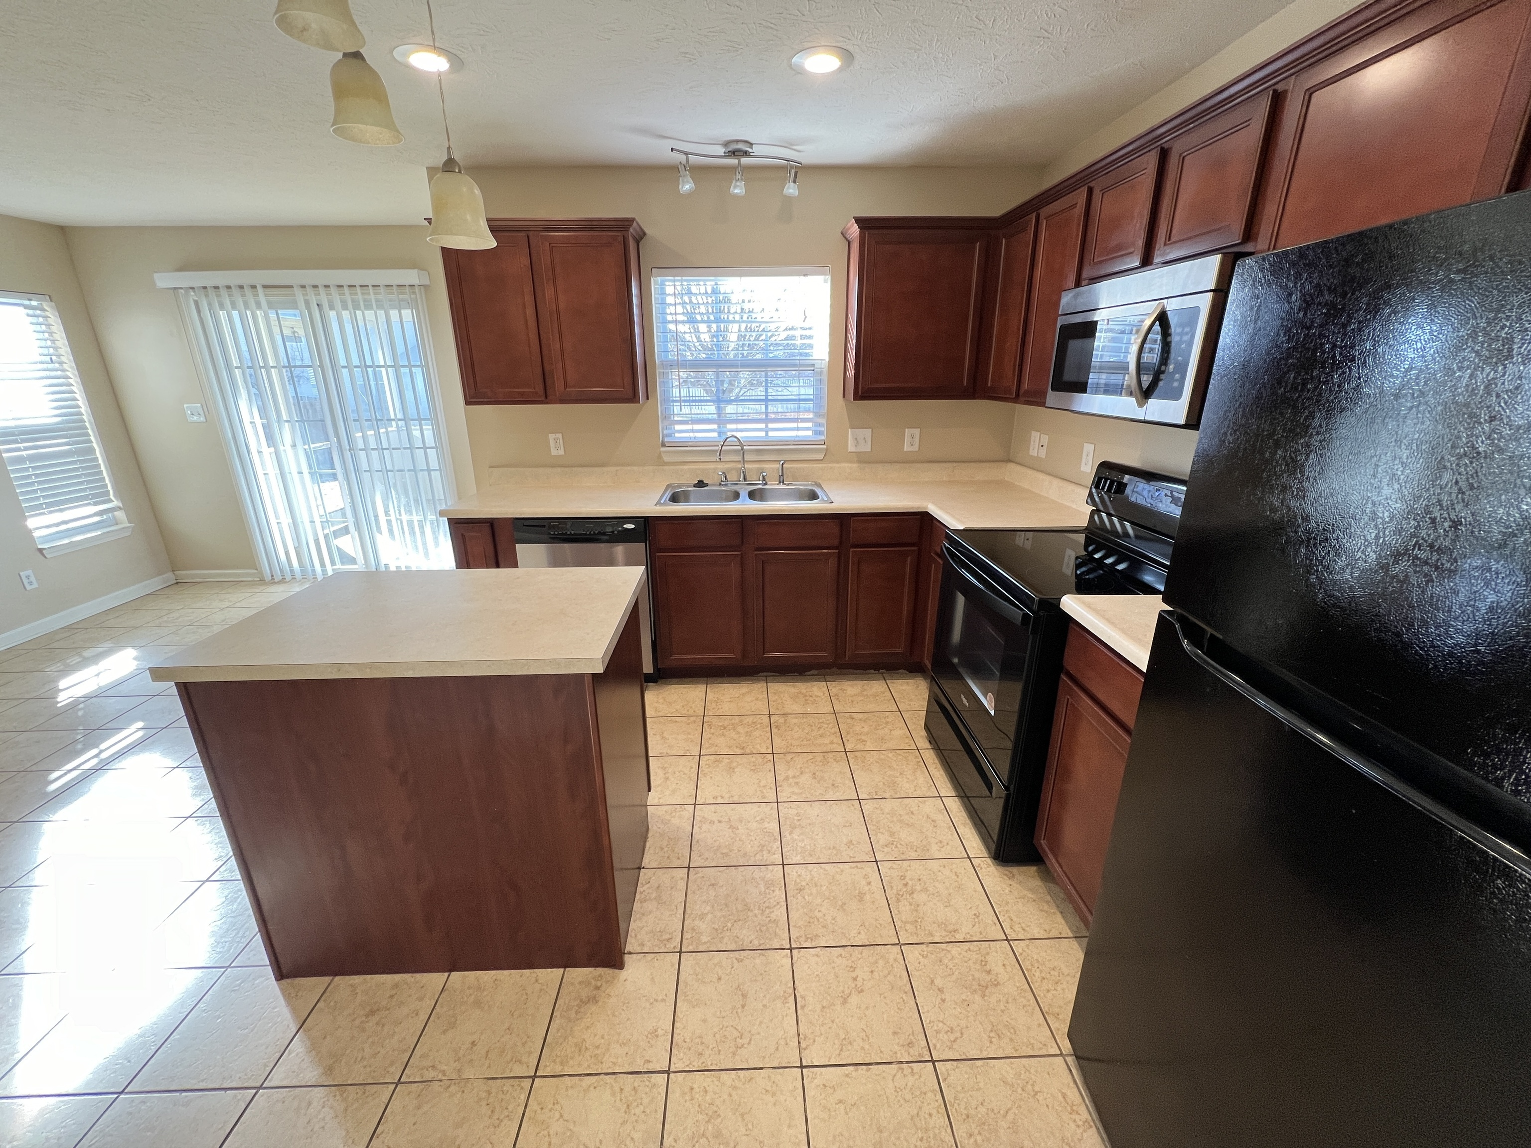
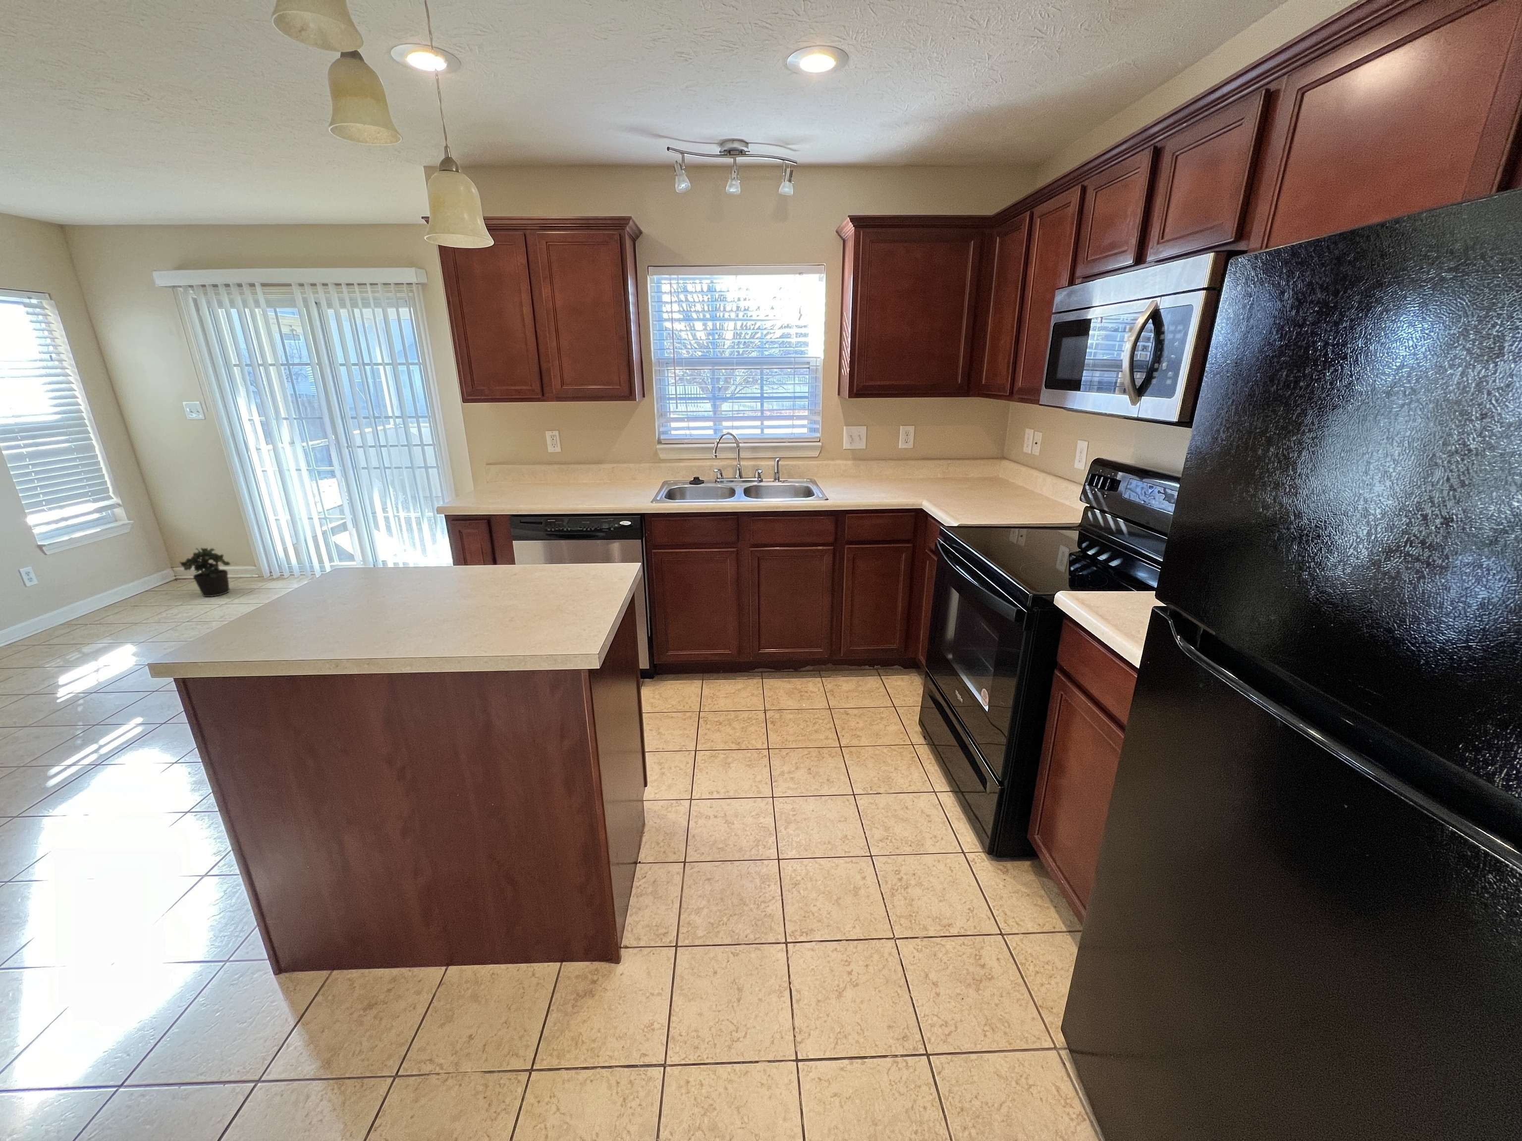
+ potted plant (206, 570)
